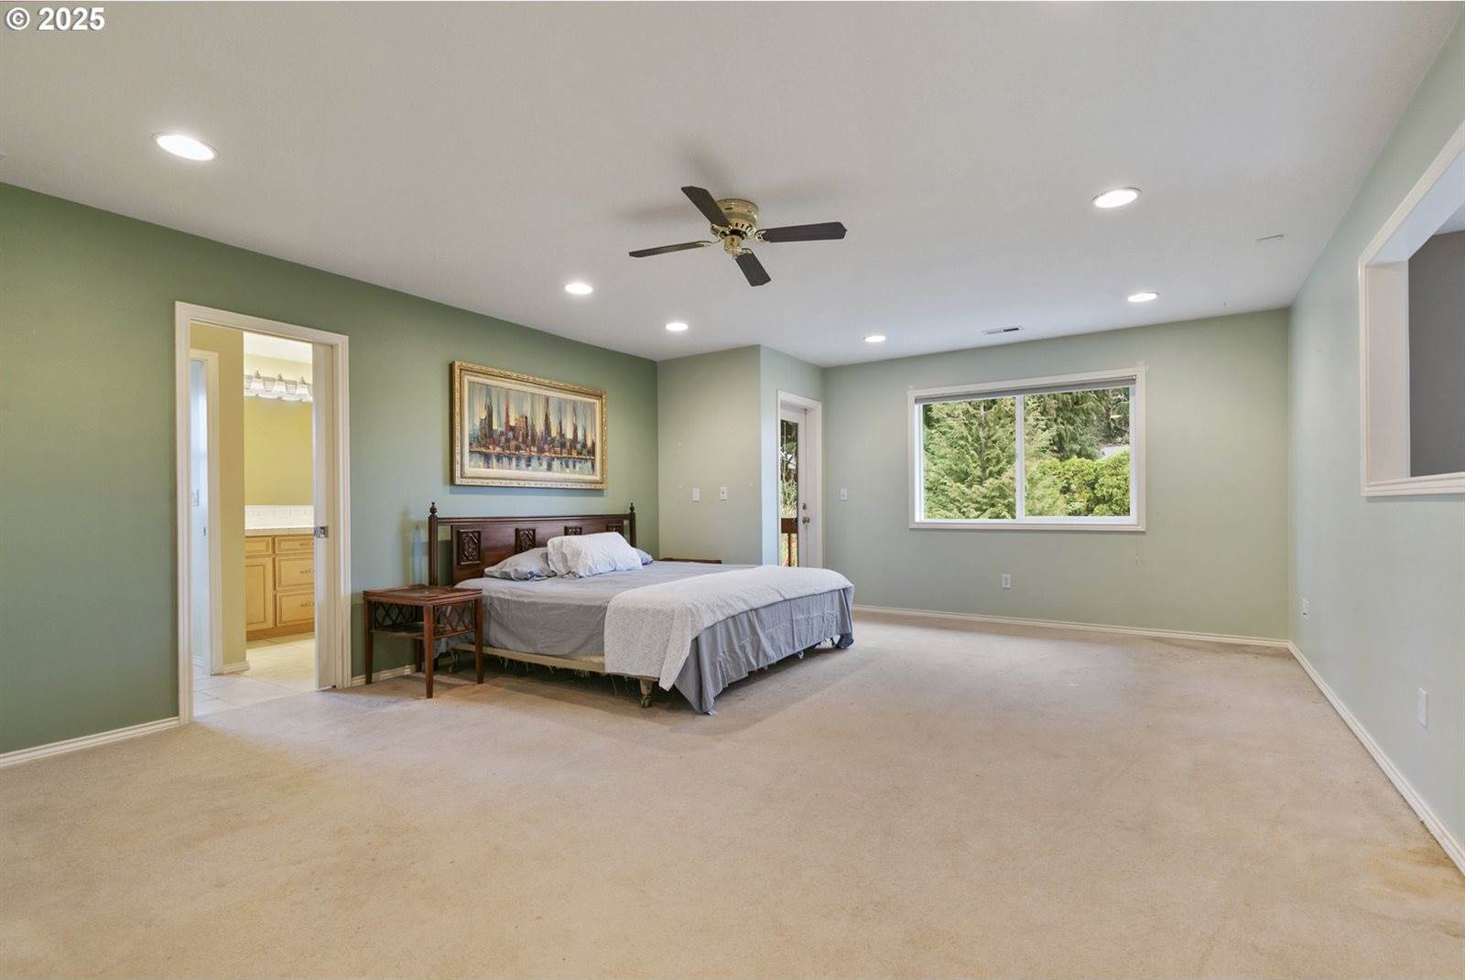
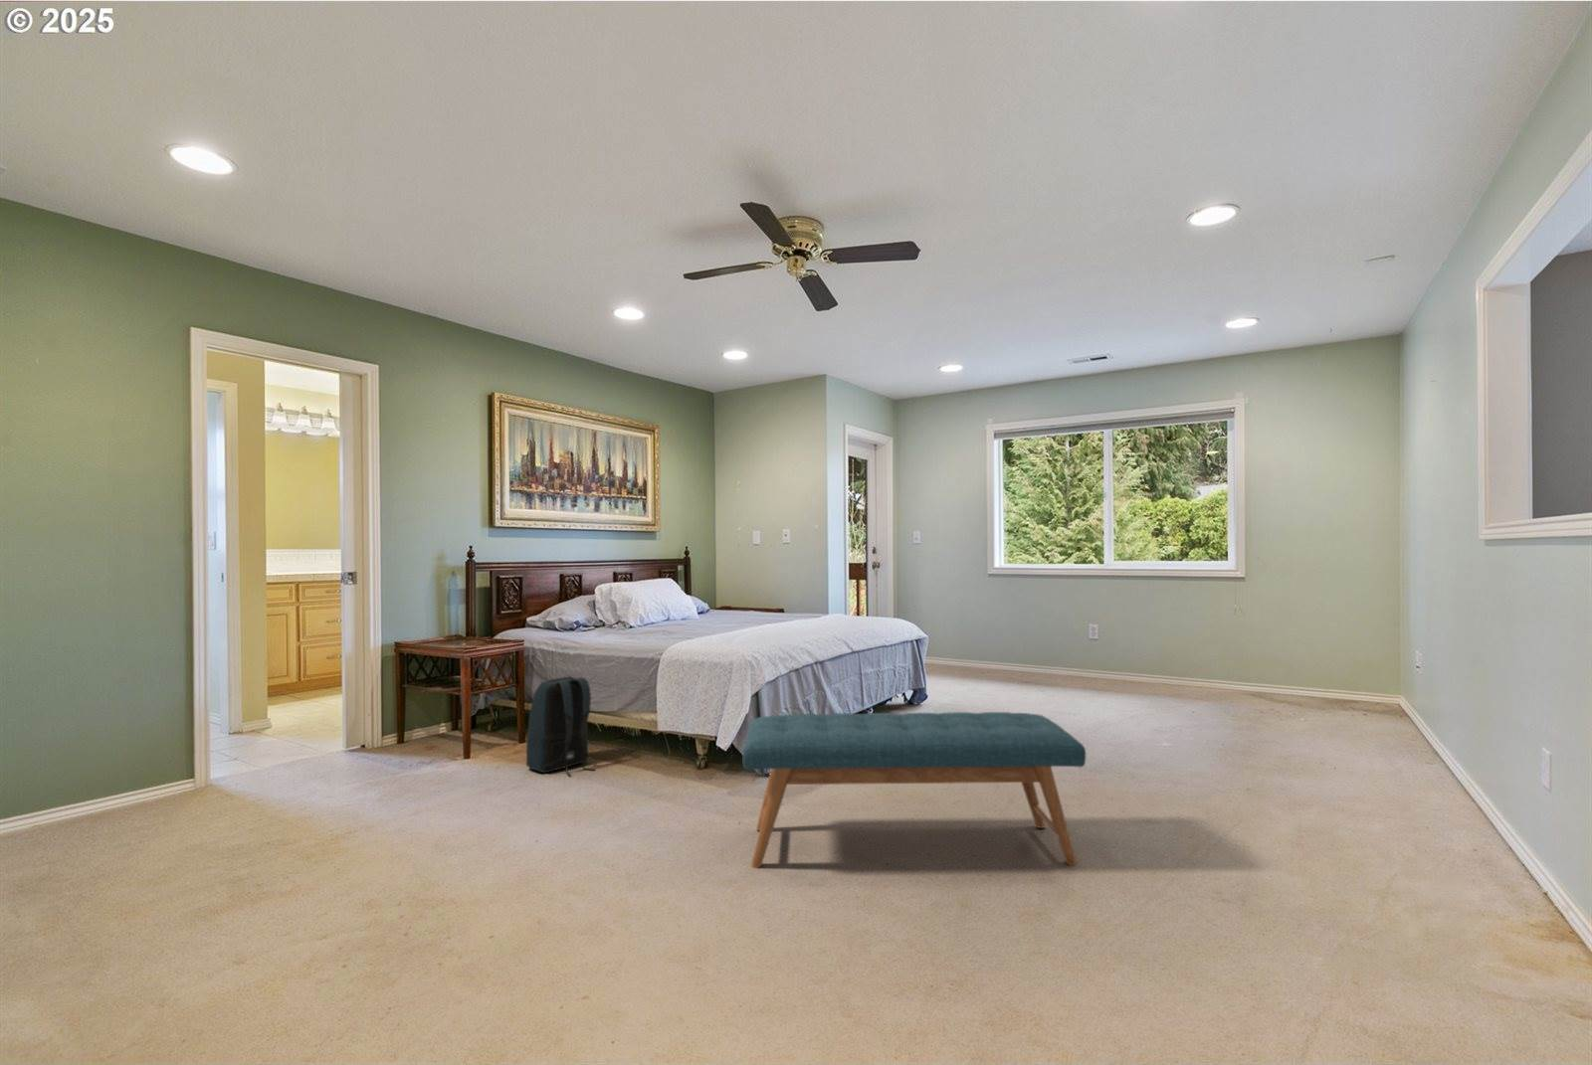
+ bench (906, 782)
+ backpack (565, 721)
